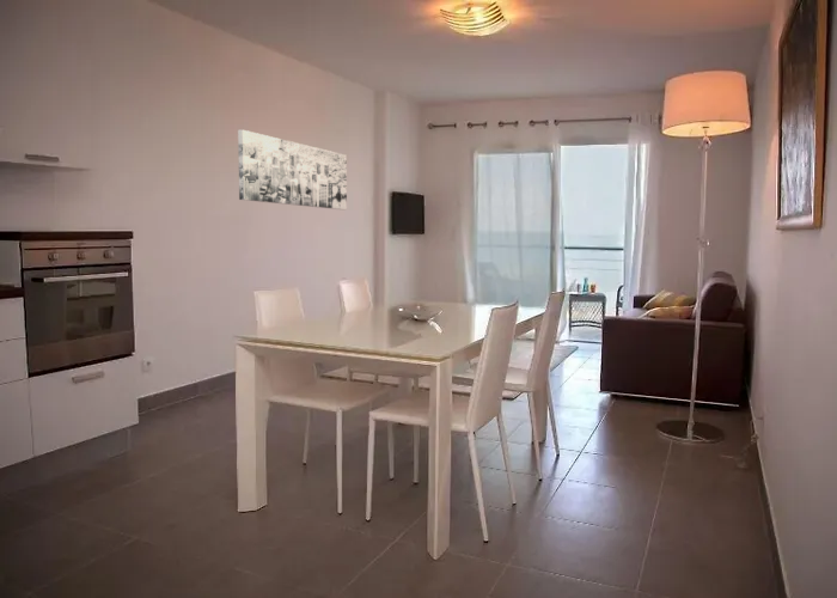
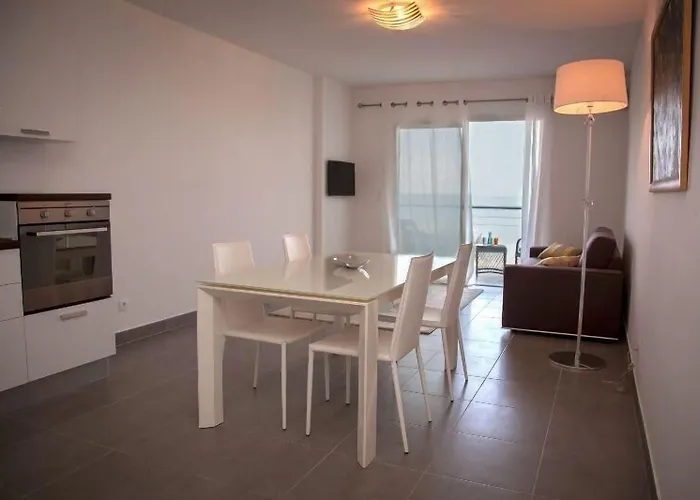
- wall art (299, 175)
